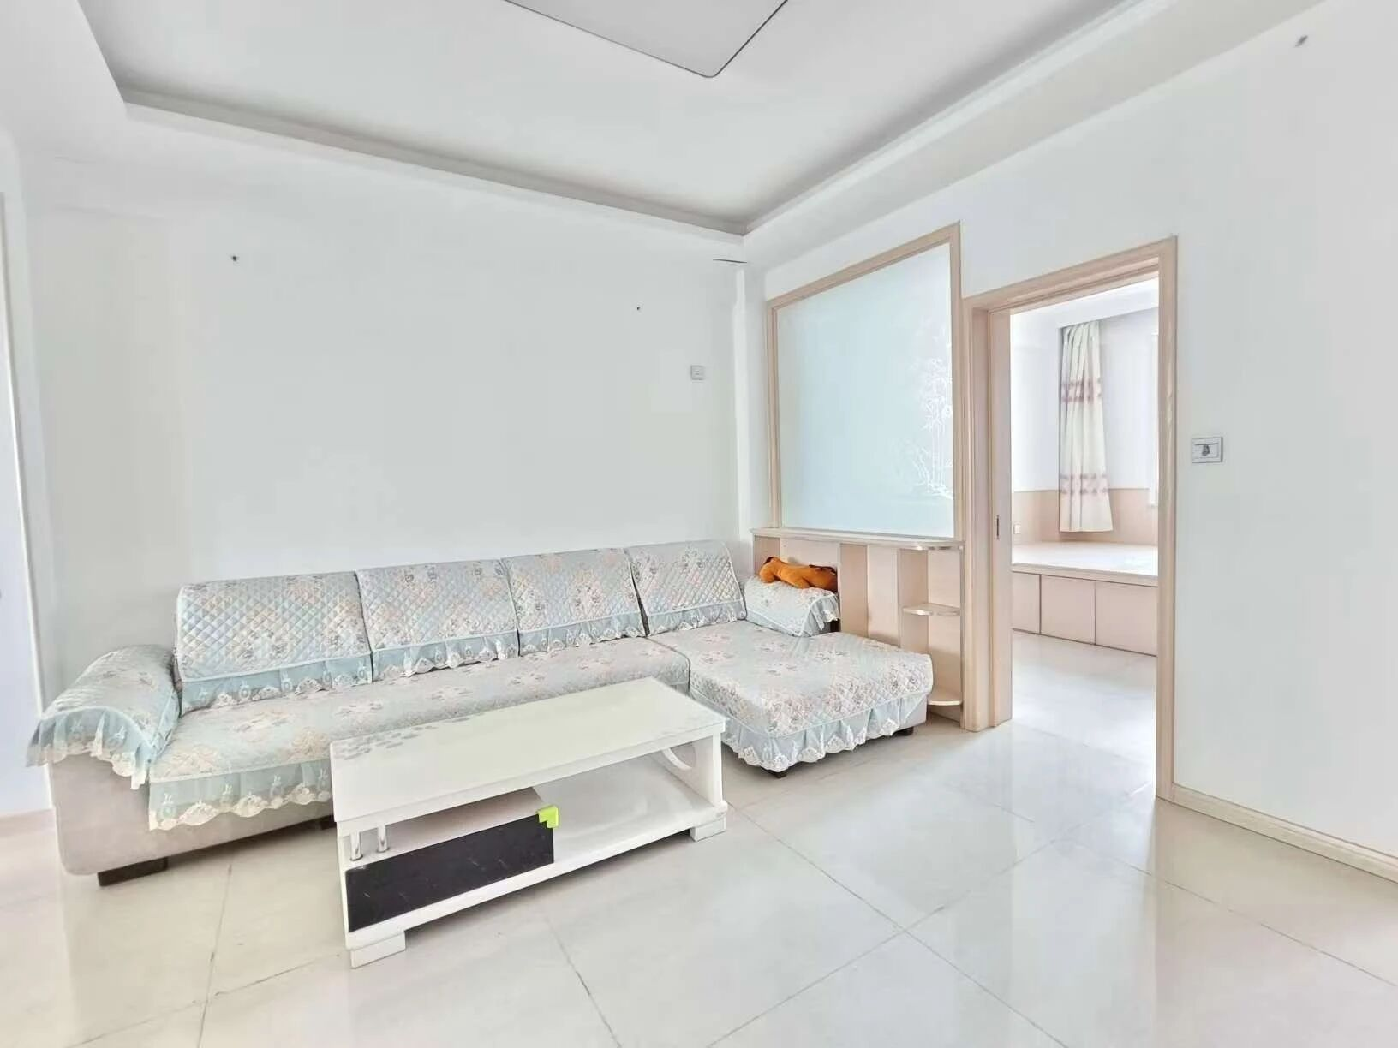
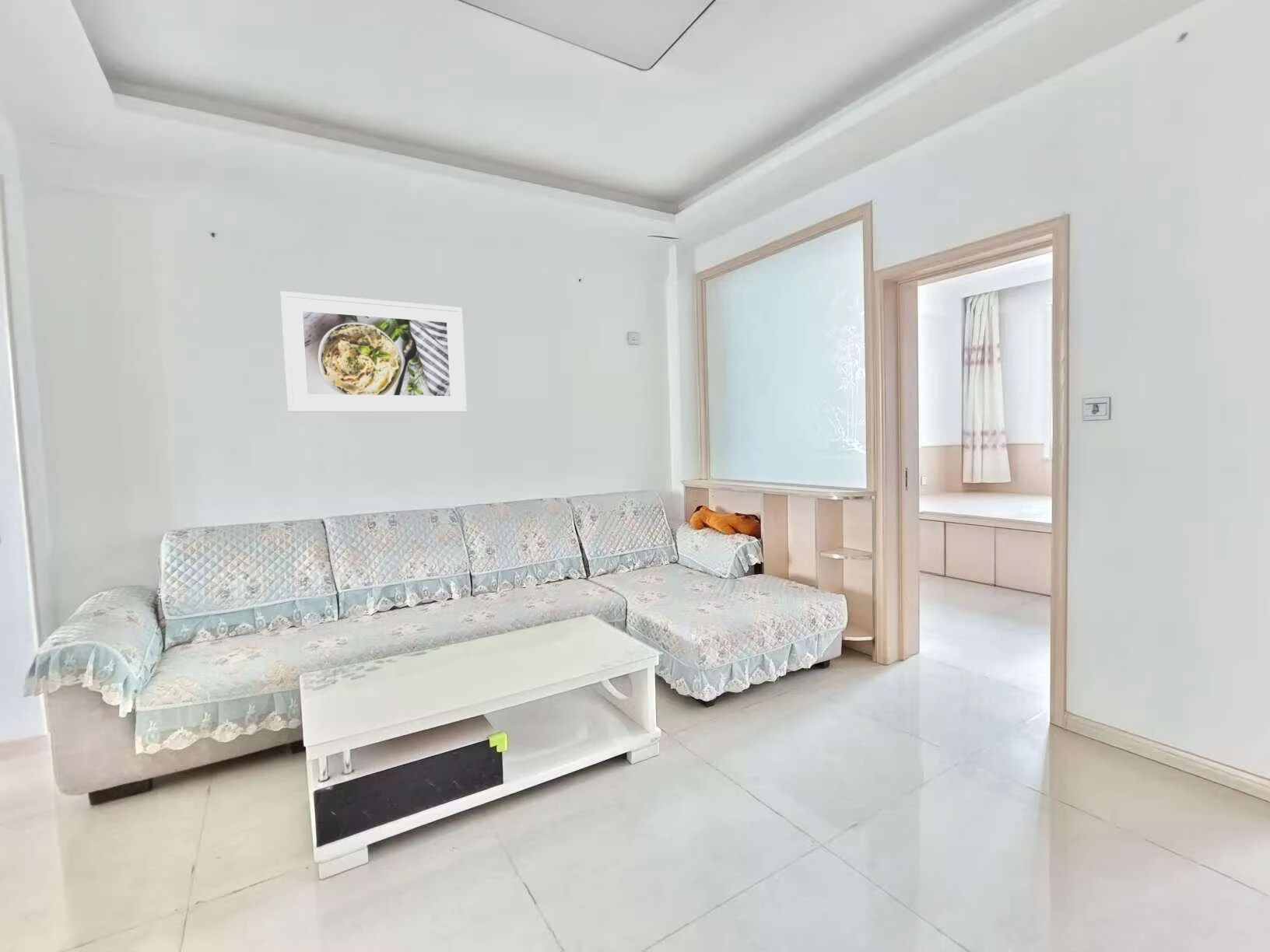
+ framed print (381, 356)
